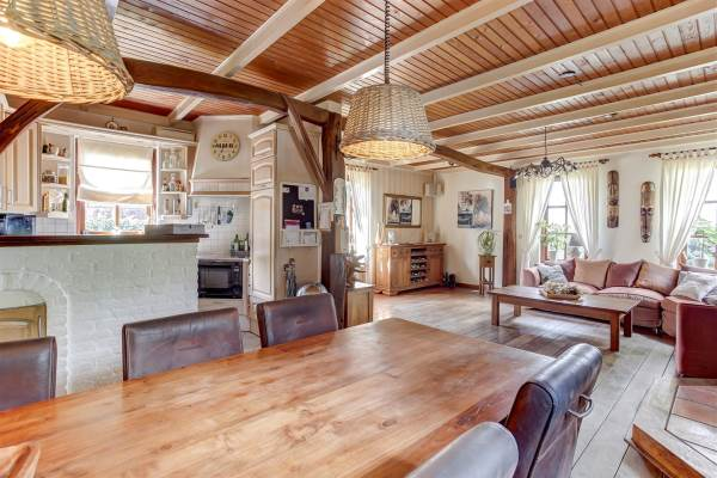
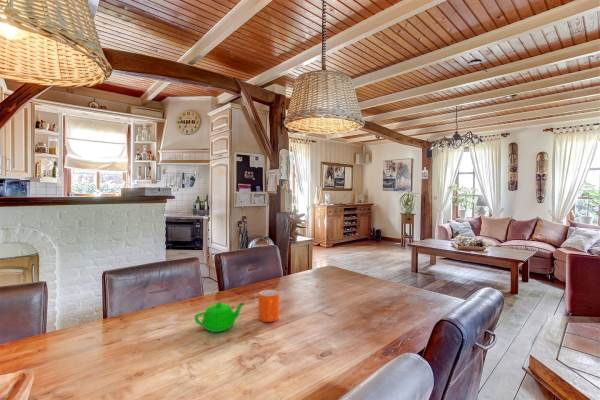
+ mug (270, 306)
+ teapot (220, 315)
